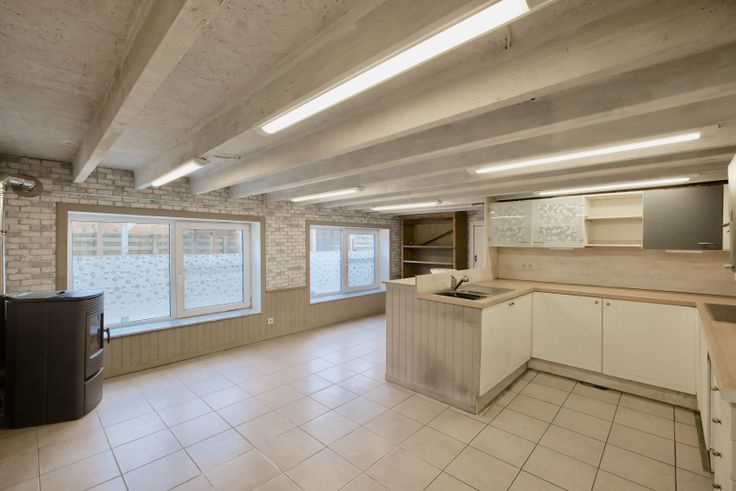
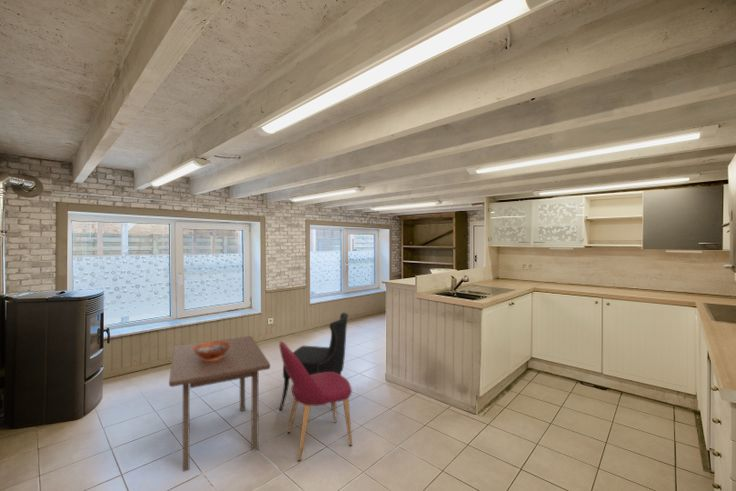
+ decorative bowl (212, 351)
+ dining chair (313, 357)
+ dining chair (315, 389)
+ coffee table (215, 383)
